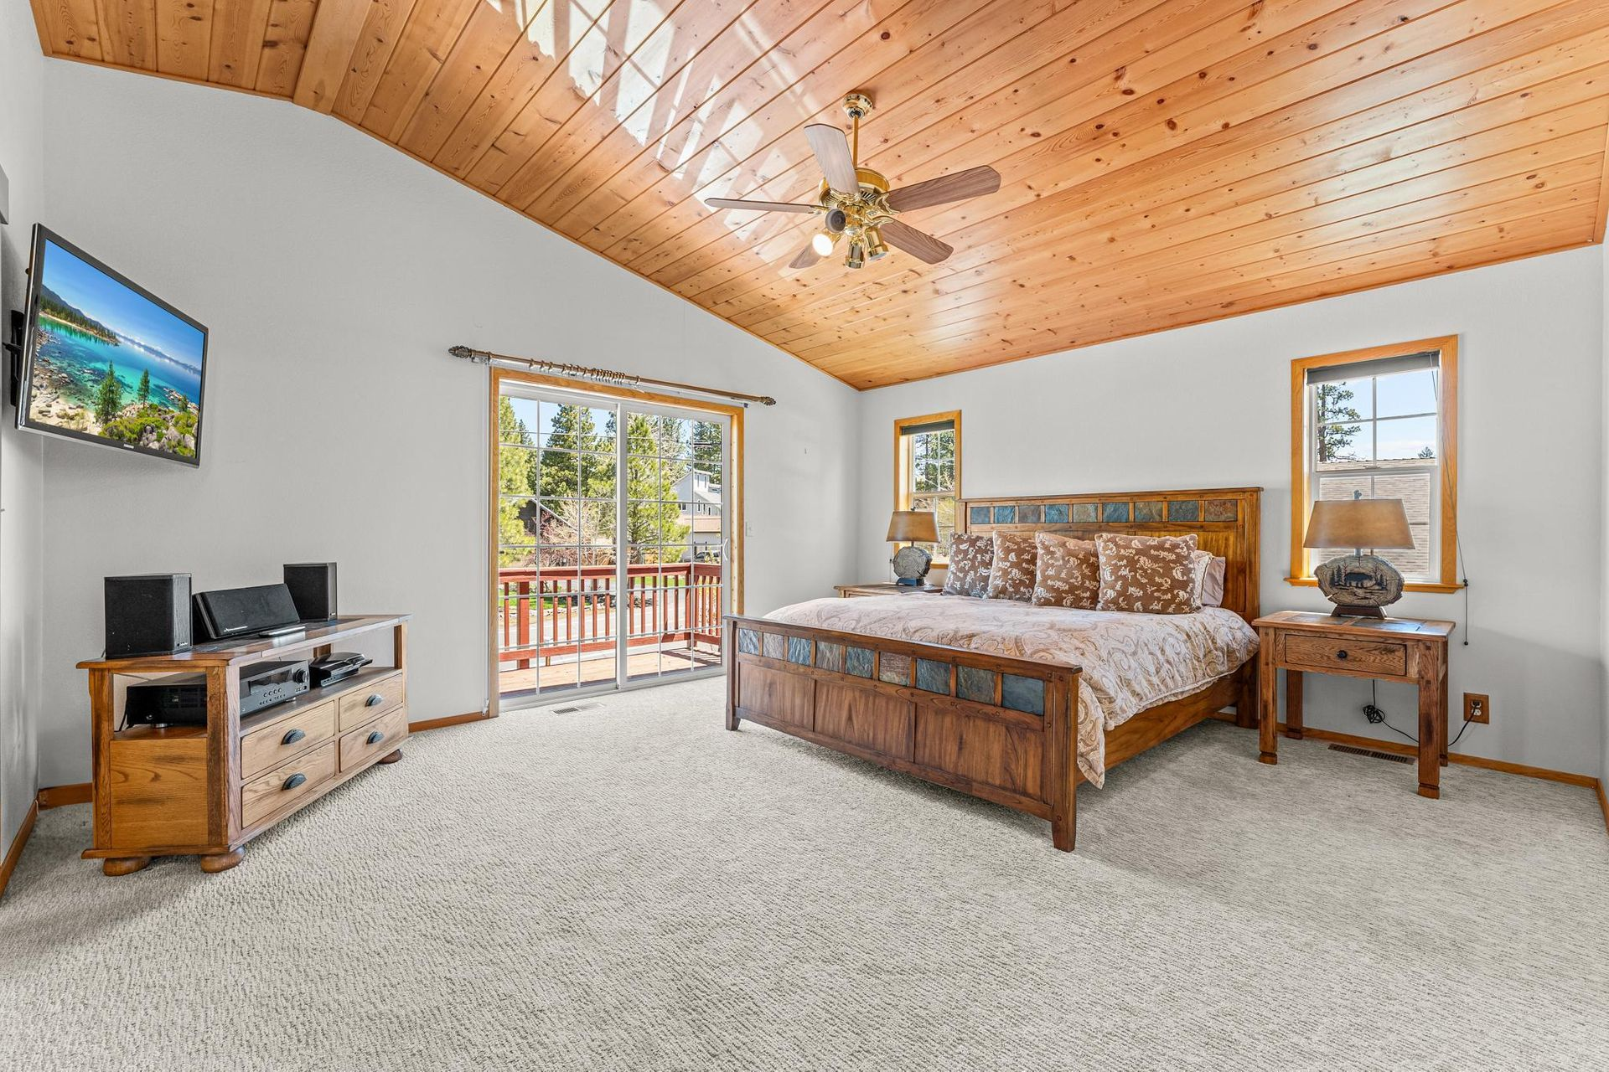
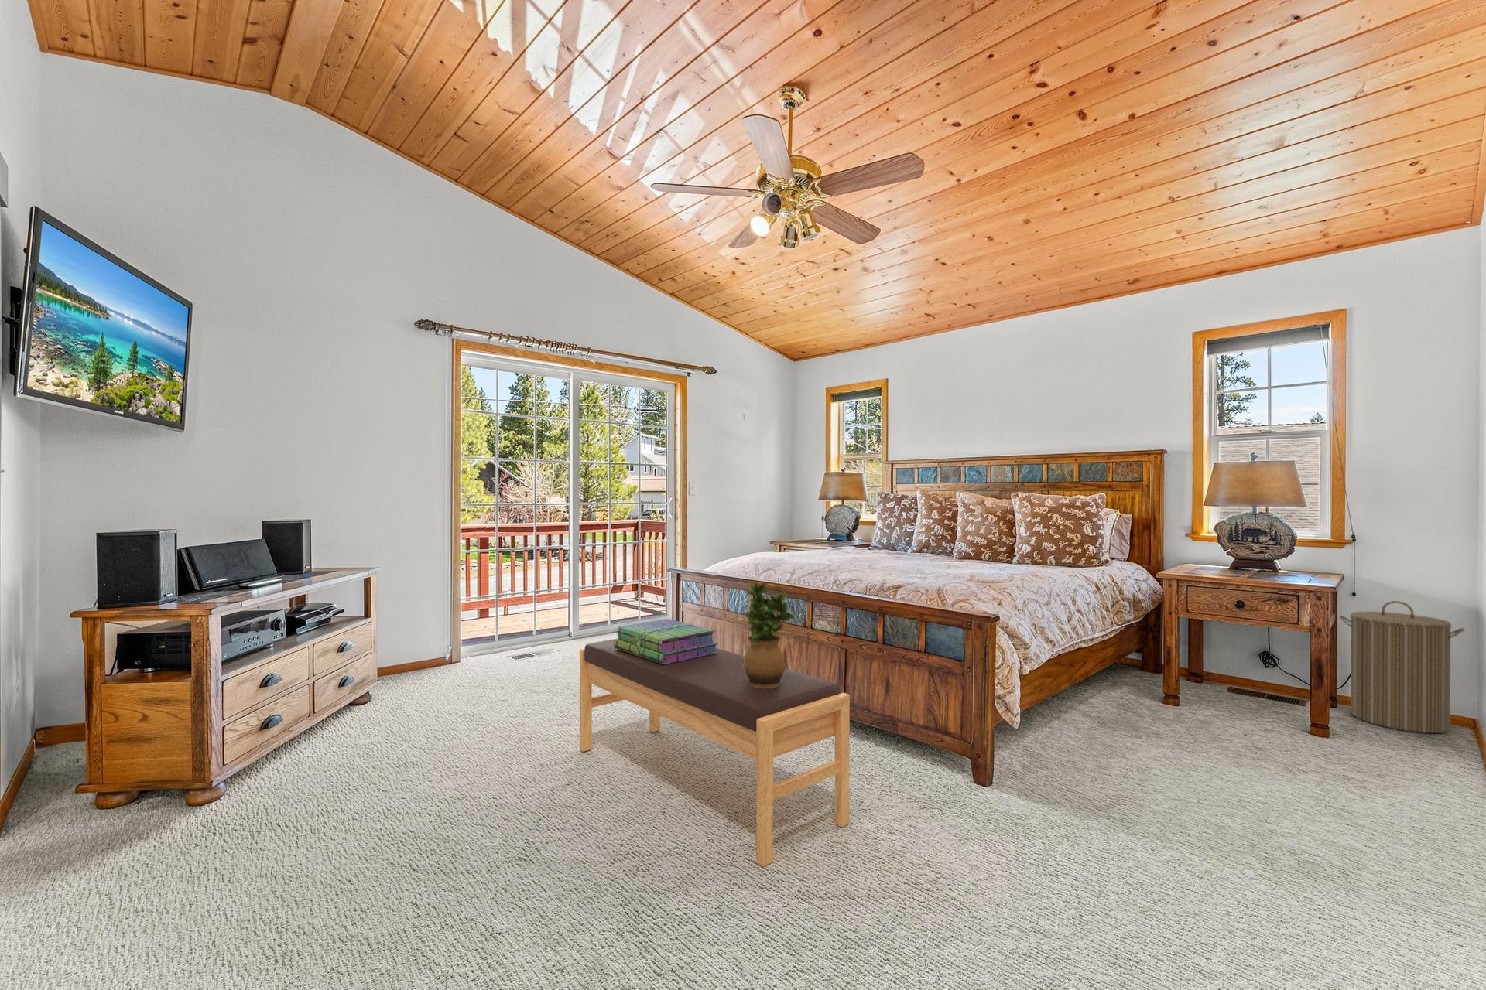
+ bench (698, 720)
+ stack of books (664, 639)
+ laundry hamper (1399, 661)
+ potted plant (766, 633)
